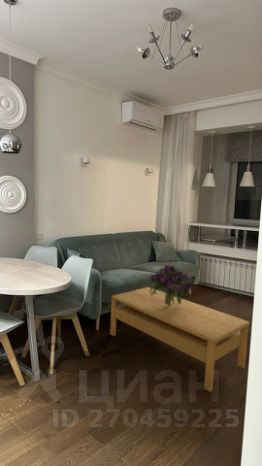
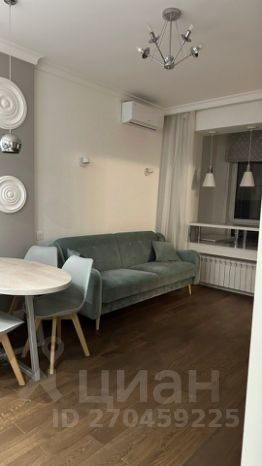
- coffee table (172, 328)
- bouquet (169, 285)
